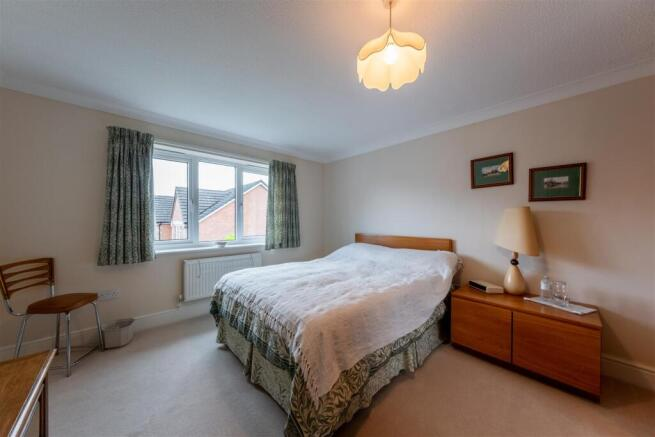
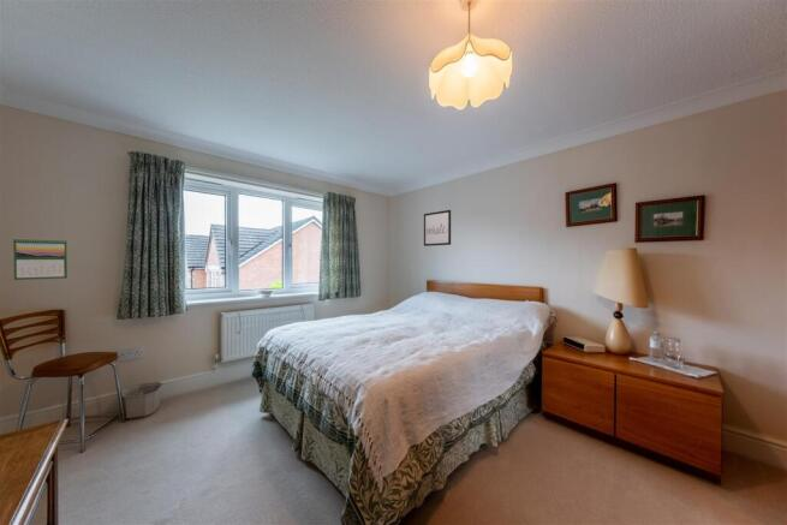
+ calendar (41, 258)
+ wall art (436, 228)
